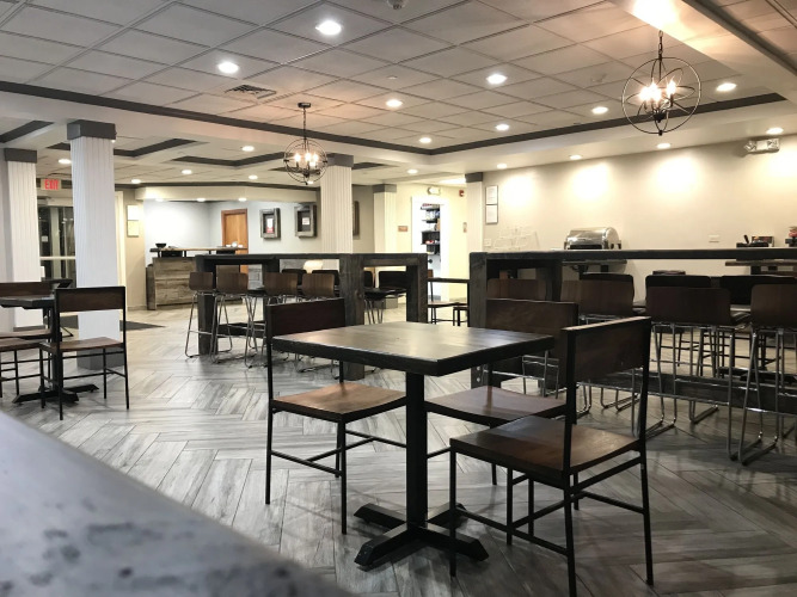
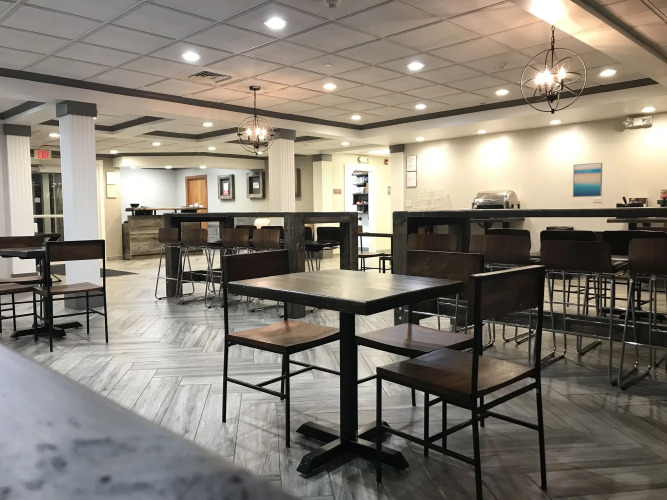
+ wall art (587, 180)
